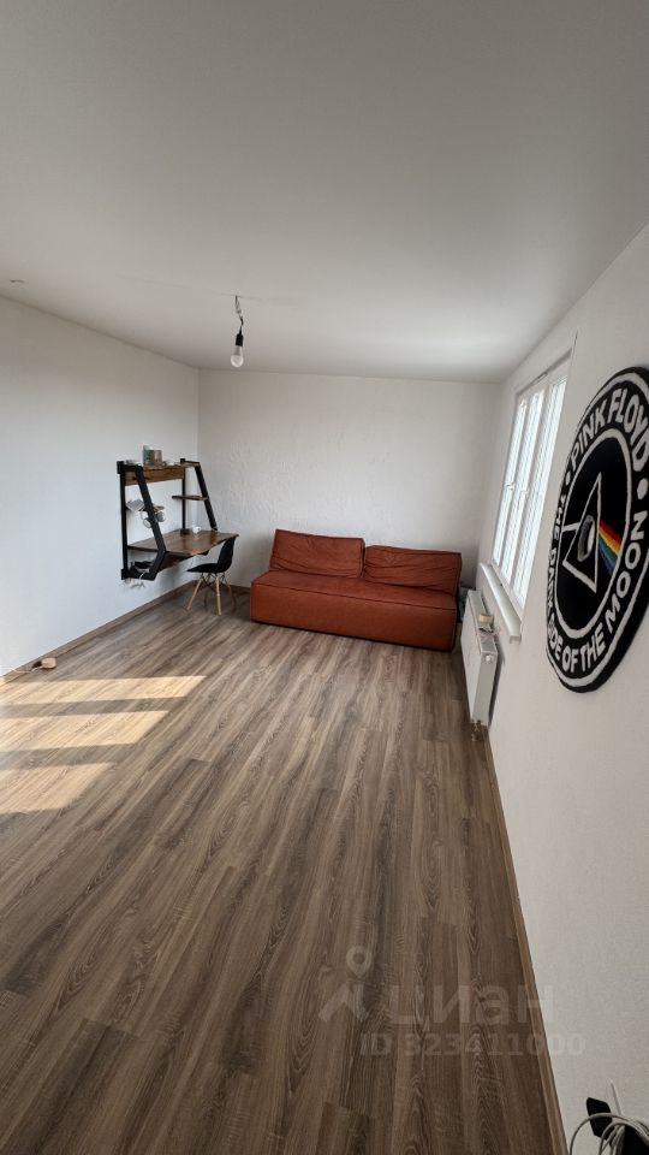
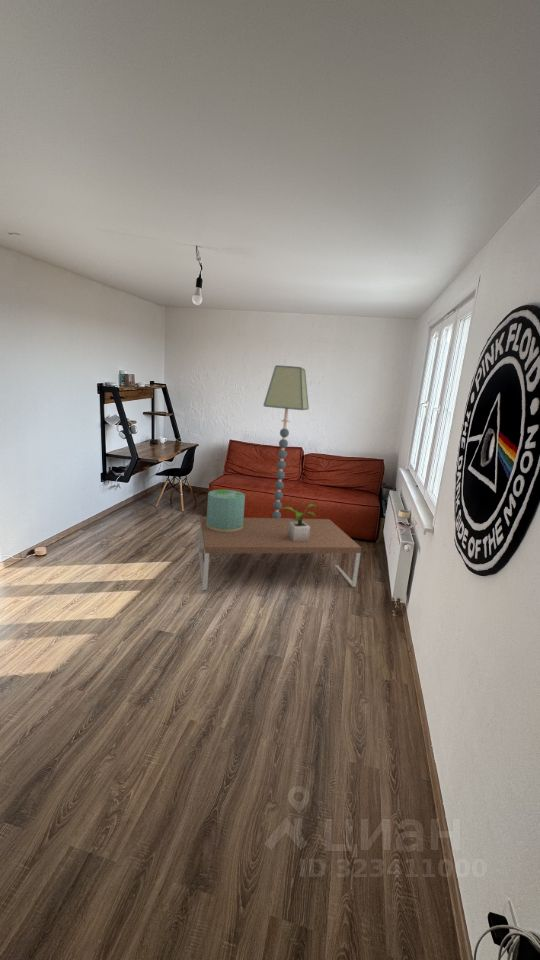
+ coffee table (274, 550)
+ floor lamp (282, 455)
+ potted plant (302, 522)
+ decorative container (225, 510)
